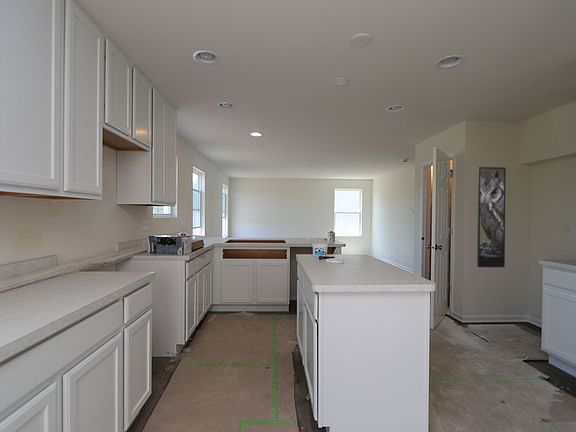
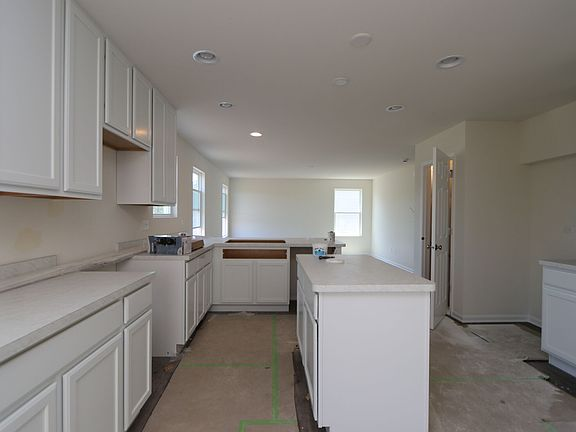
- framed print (491, 217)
